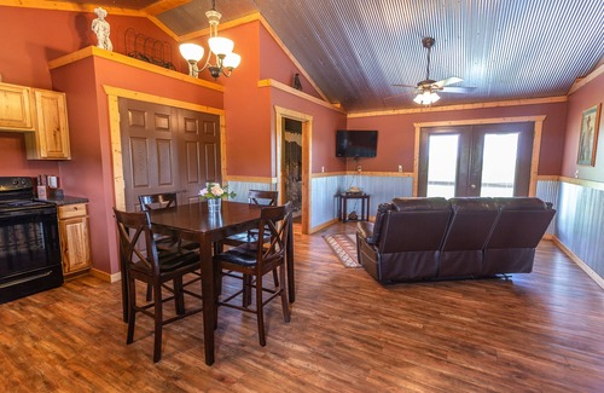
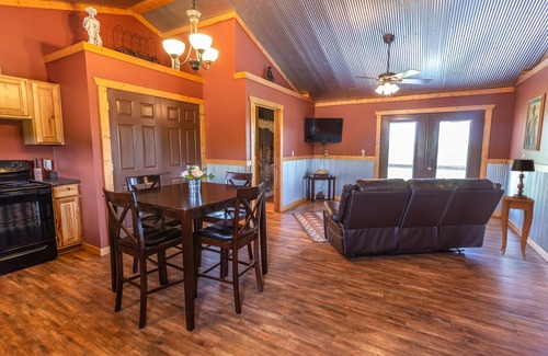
+ table lamp (521, 179)
+ side table (522, 230)
